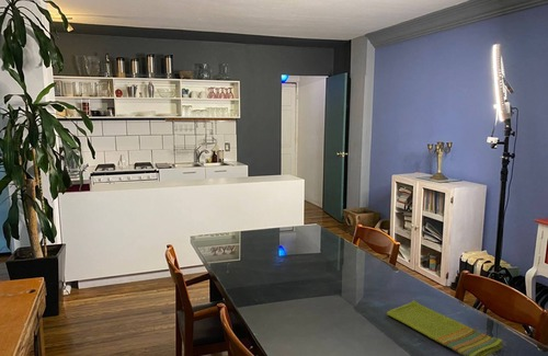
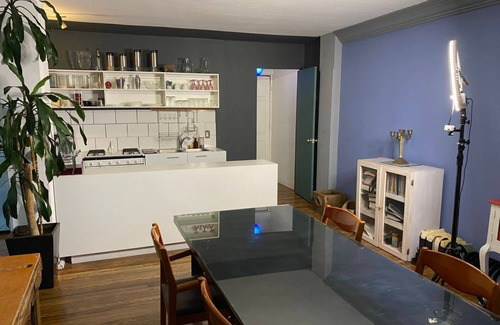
- dish towel (439, 326)
